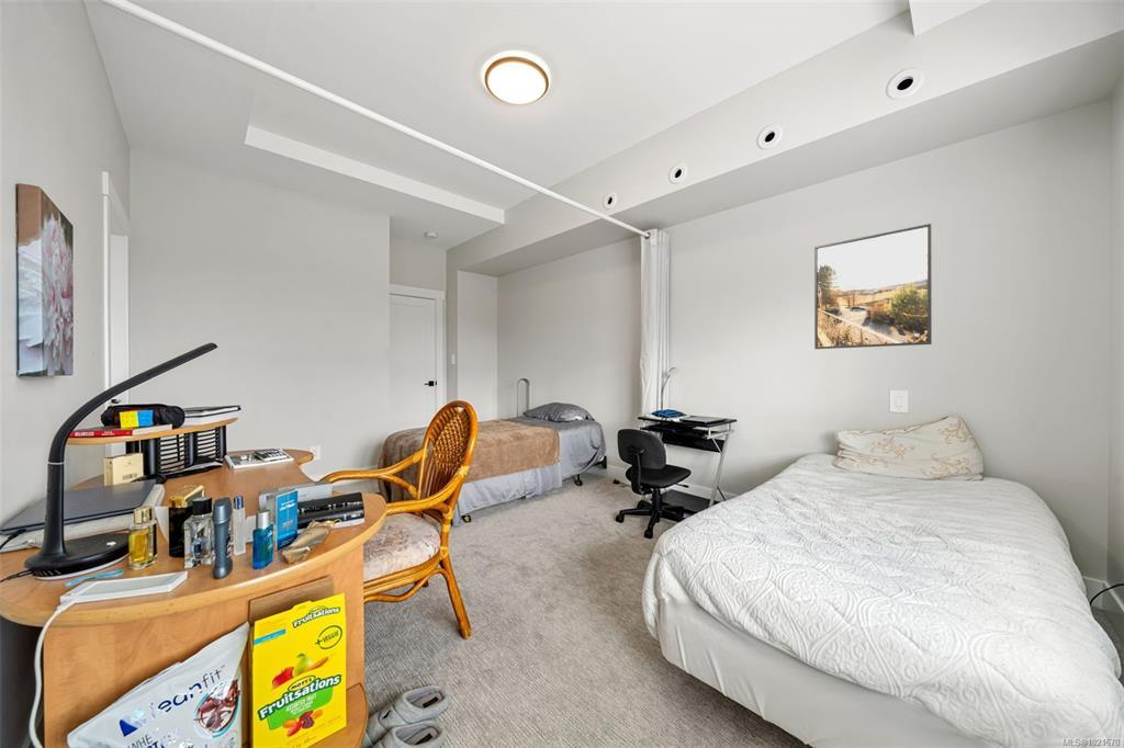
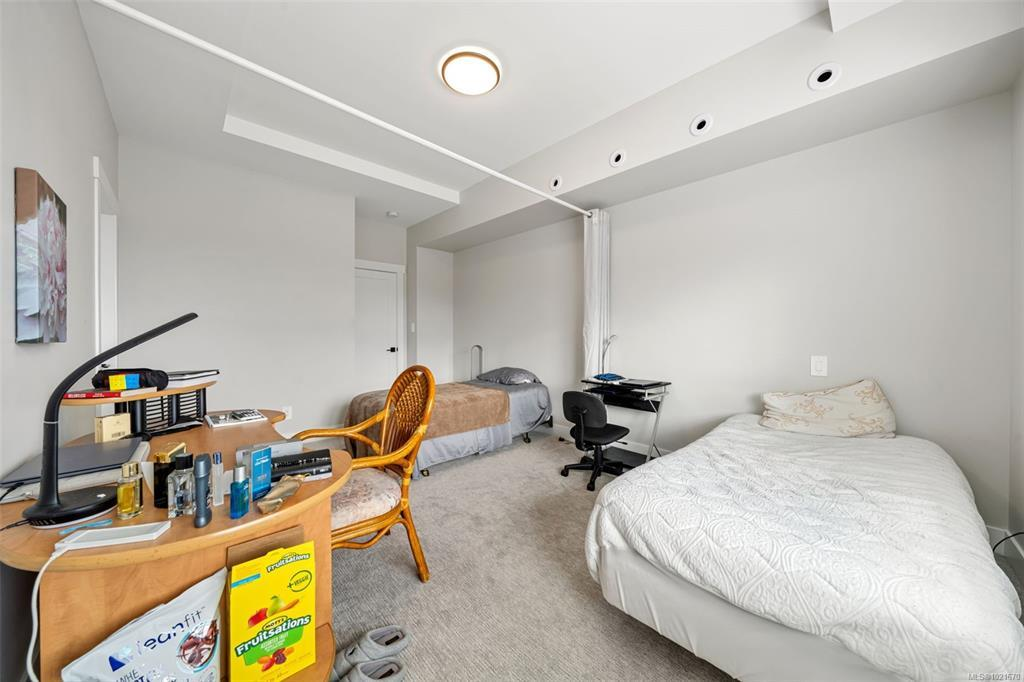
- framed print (868, 291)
